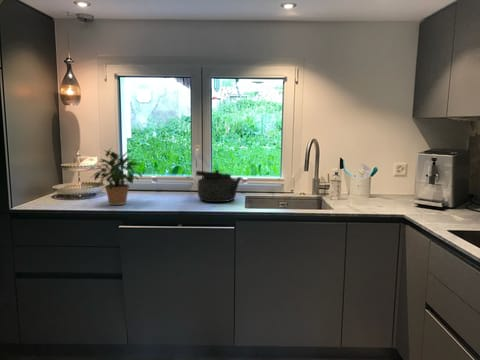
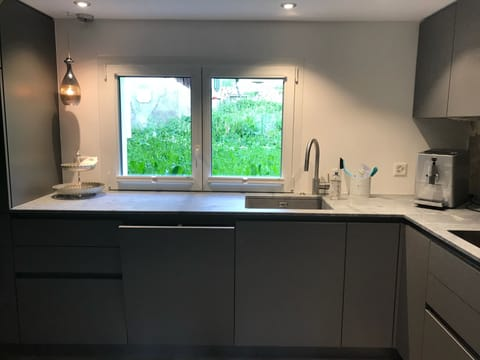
- potted plant (119, 175)
- kettle (217, 184)
